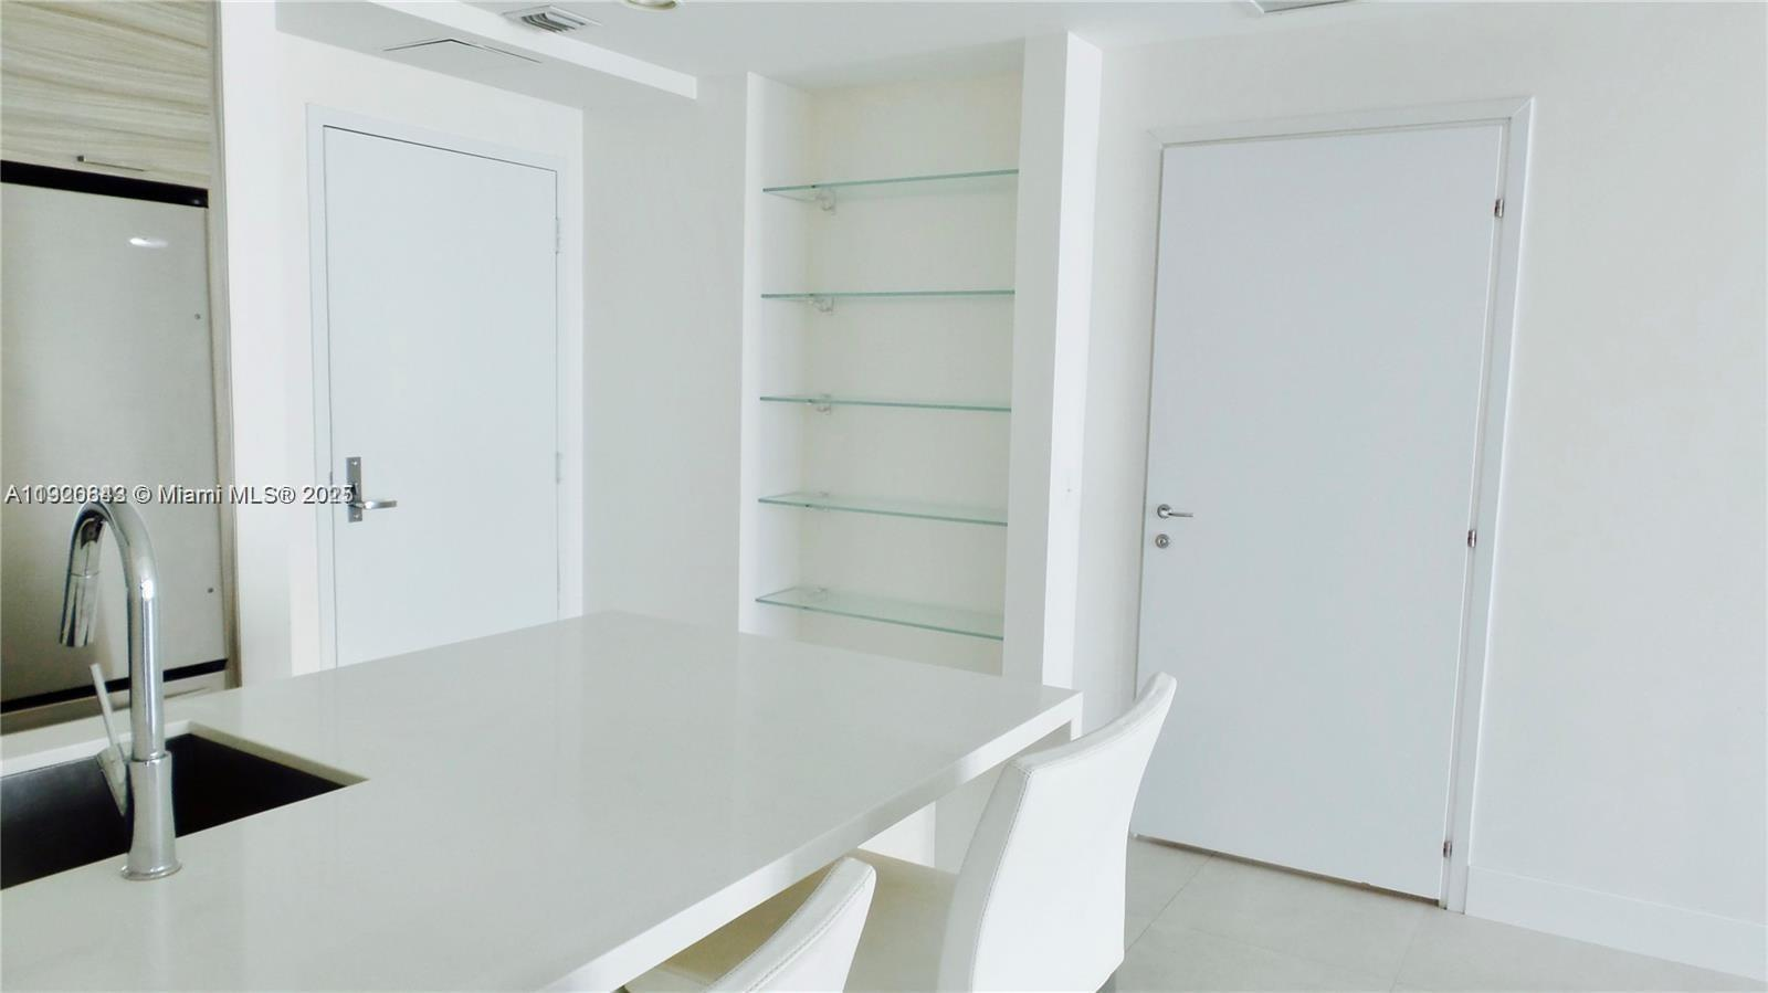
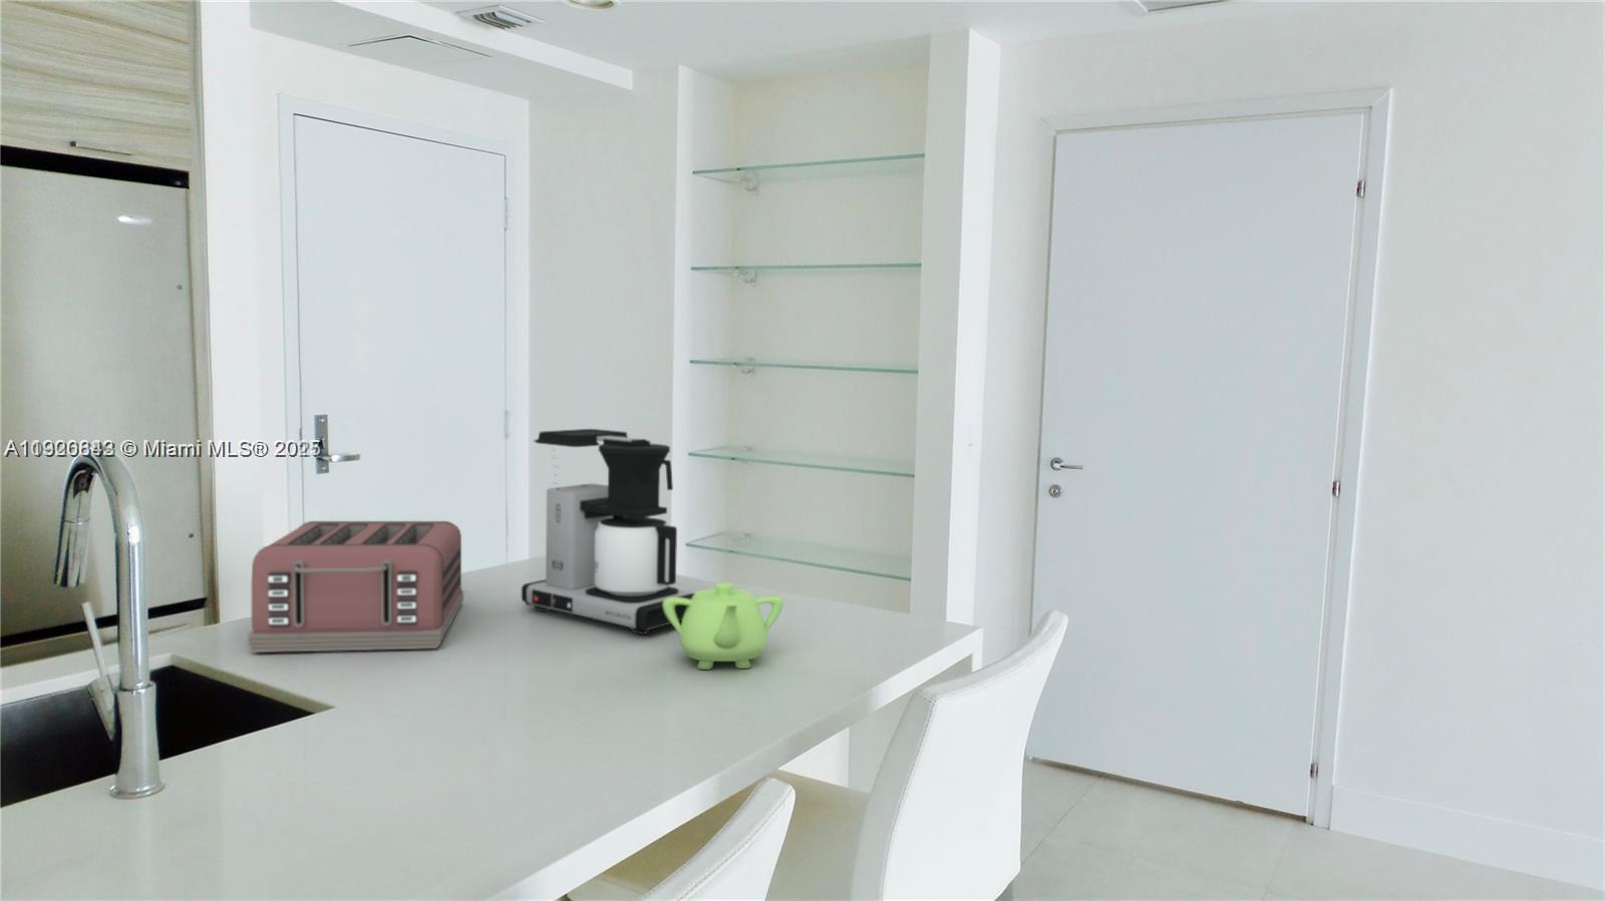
+ coffee maker (614, 525)
+ teapot (724, 626)
+ toaster (363, 582)
